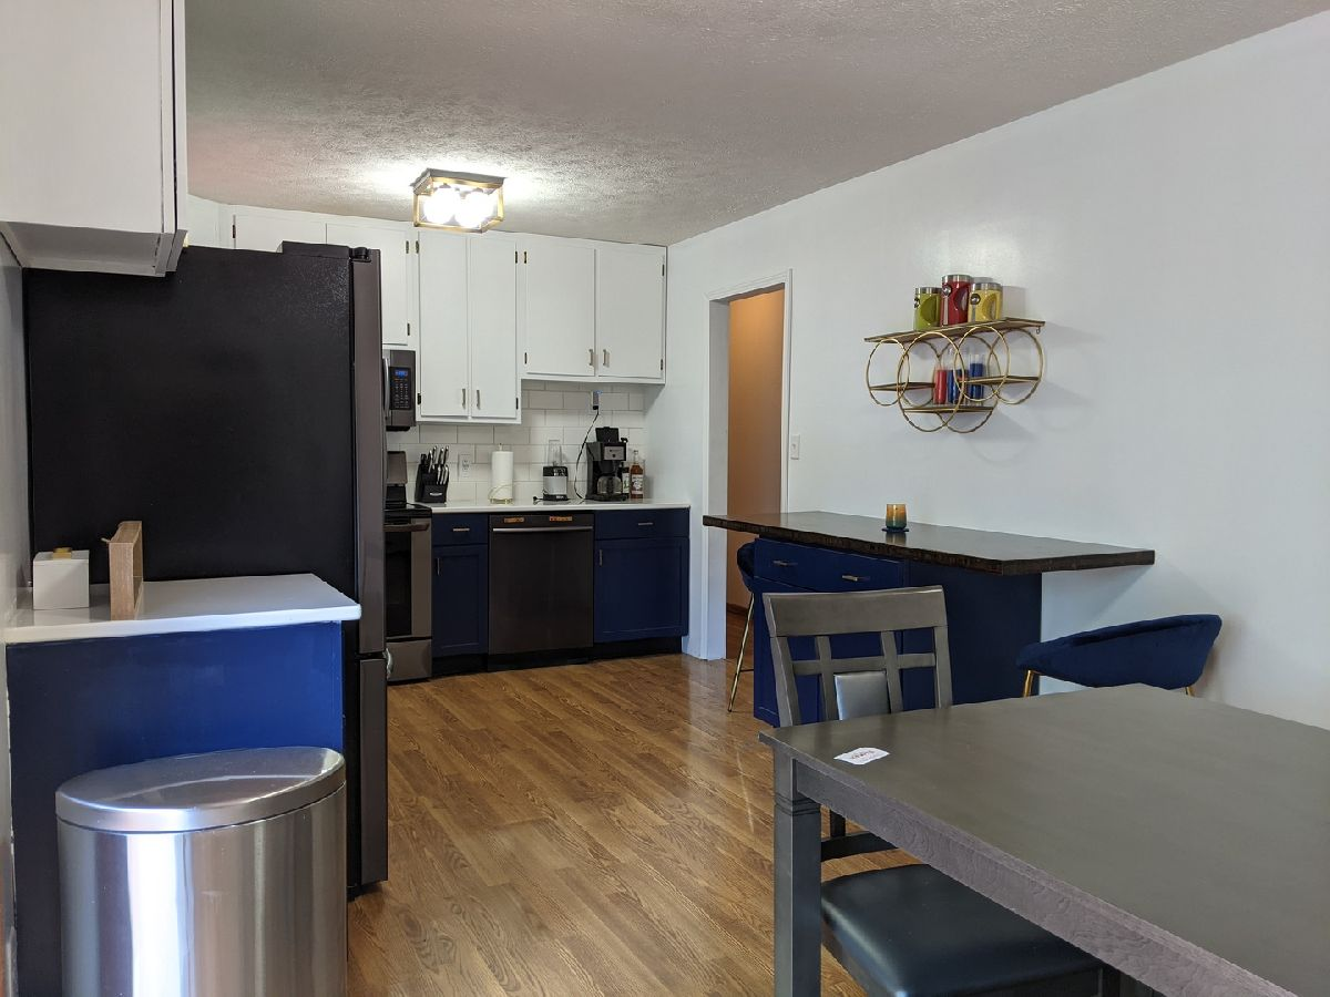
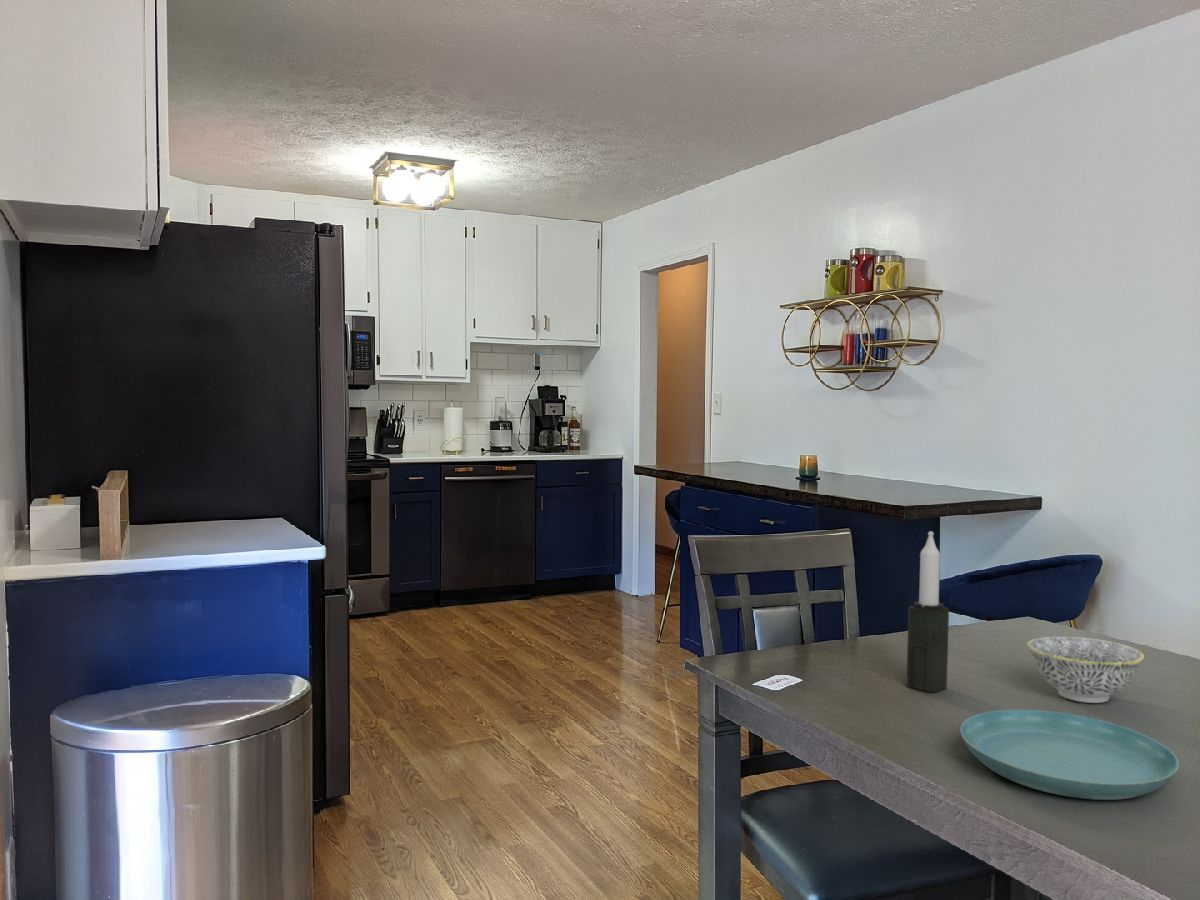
+ candle (928, 609)
+ saucer (1063, 754)
+ bowl (1083, 672)
